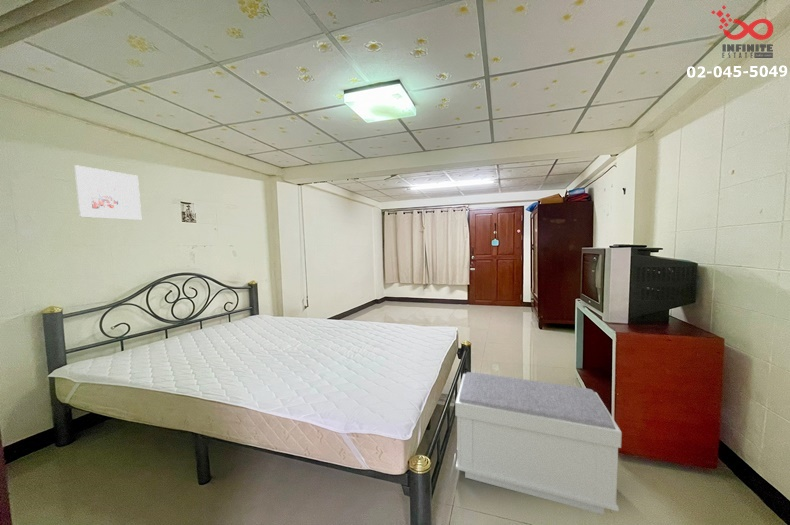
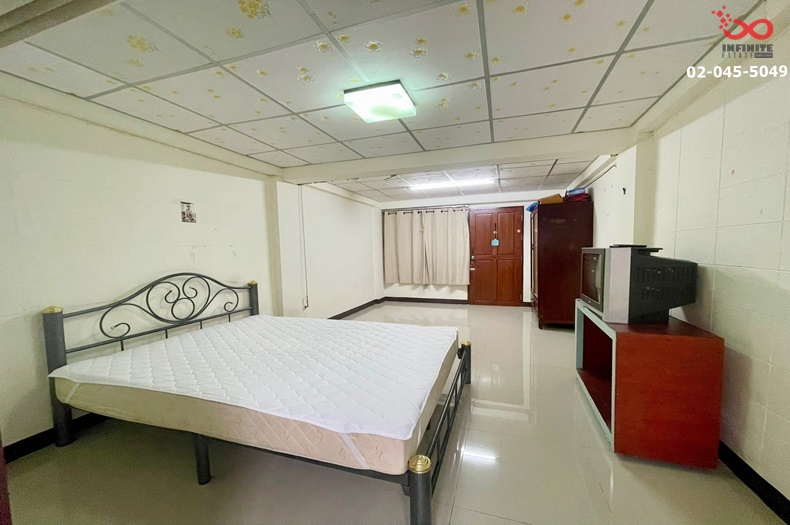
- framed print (110, 194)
- bench (526, 431)
